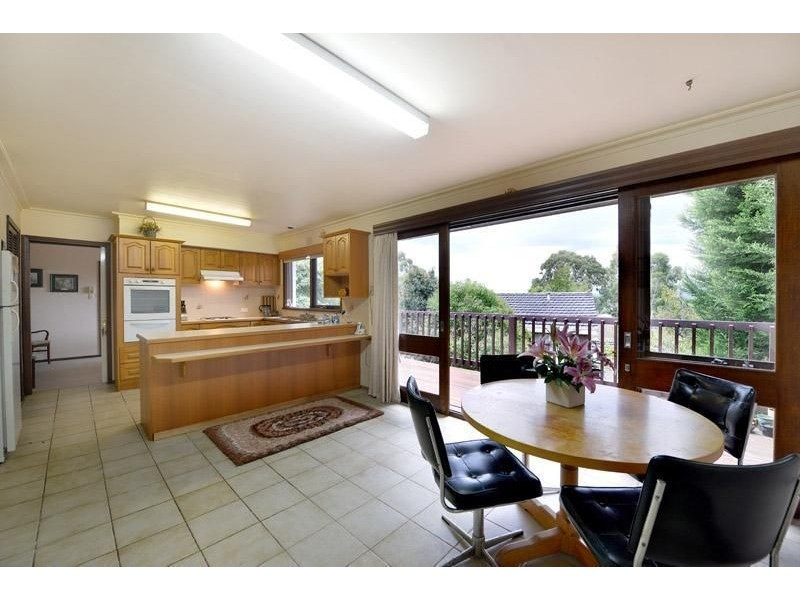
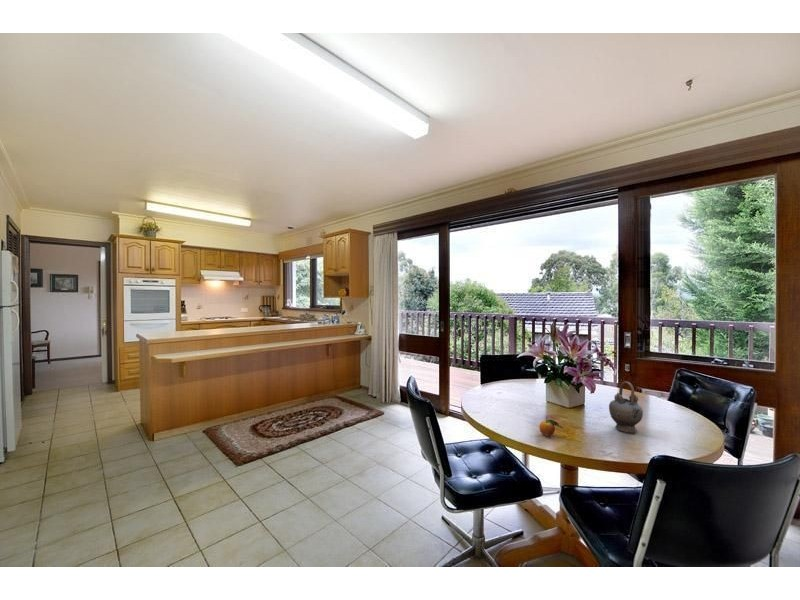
+ fruit (551, 426)
+ teapot (627, 406)
